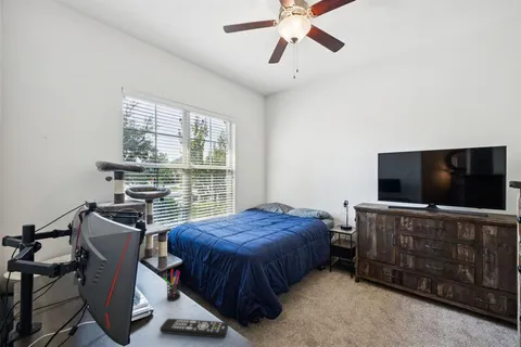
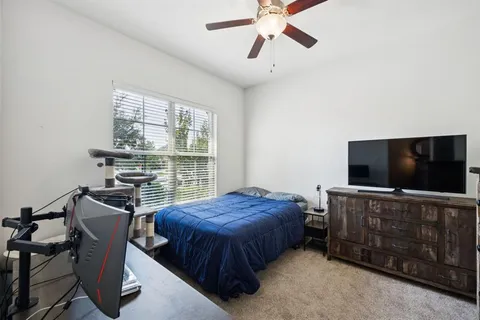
- pen holder (171, 284)
- remote control (194, 327)
